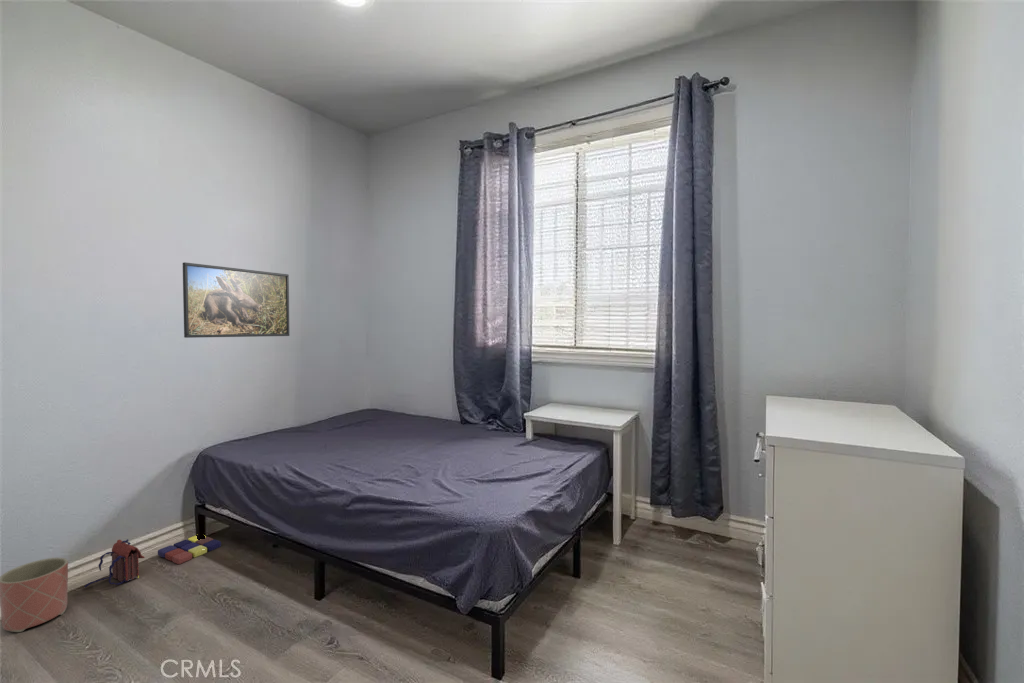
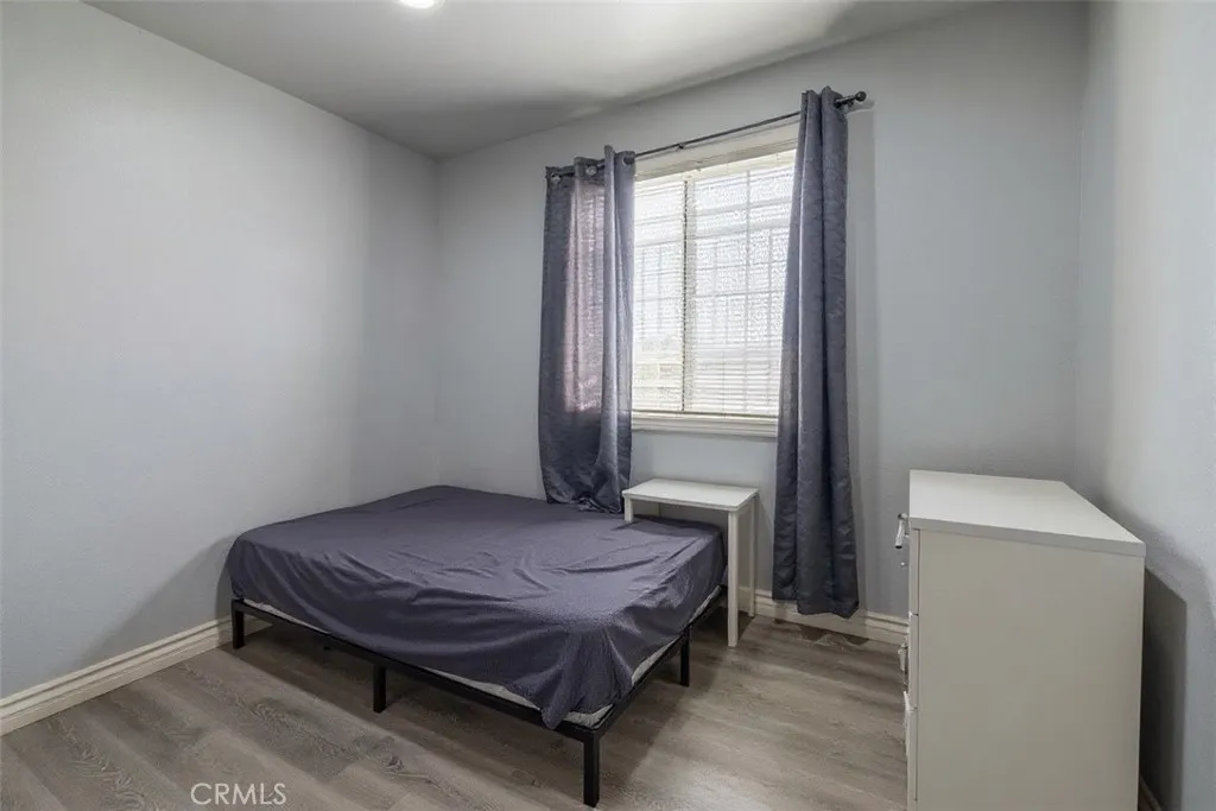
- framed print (241, 302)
- planter (35, 594)
- backpack (159, 549)
